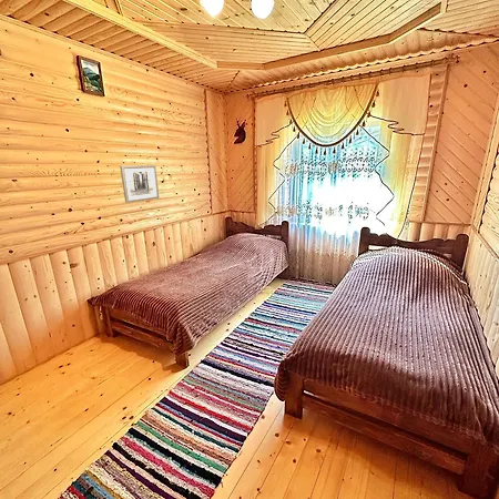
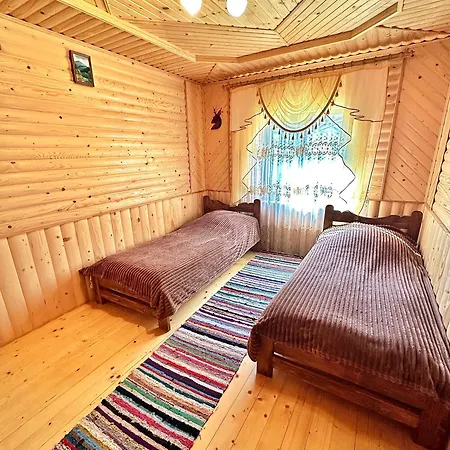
- wall art (141, 183)
